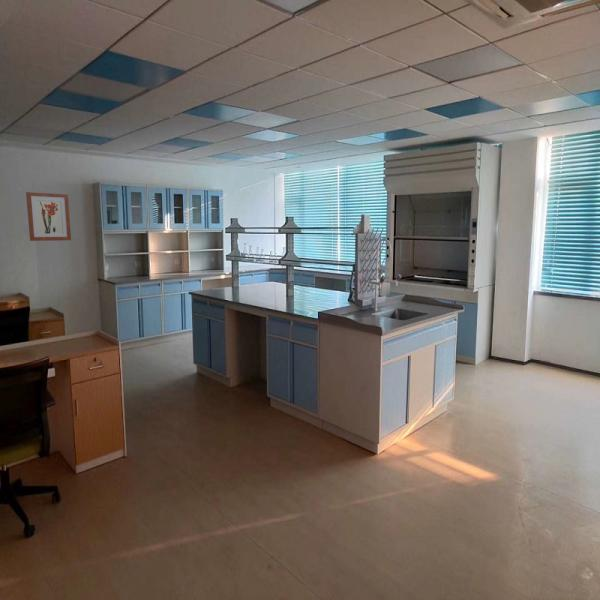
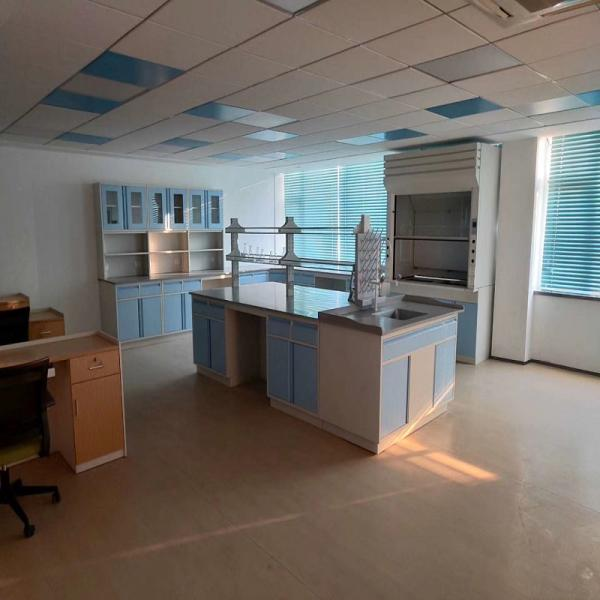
- wall art (49, 217)
